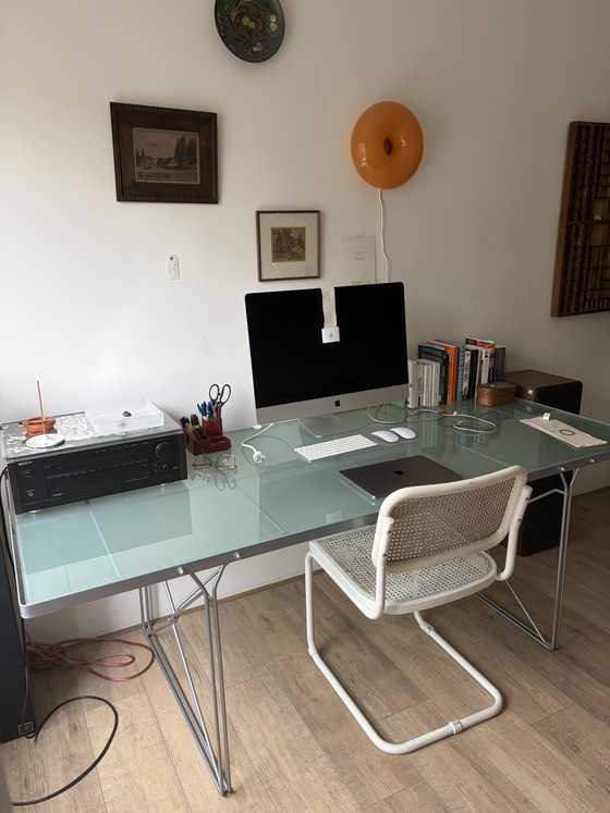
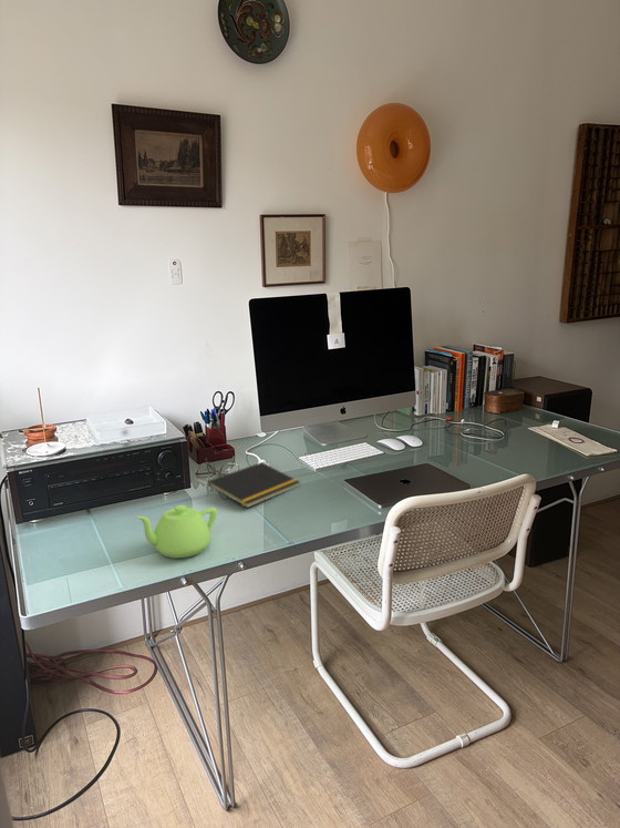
+ teapot (178, 529)
+ notepad (255, 483)
